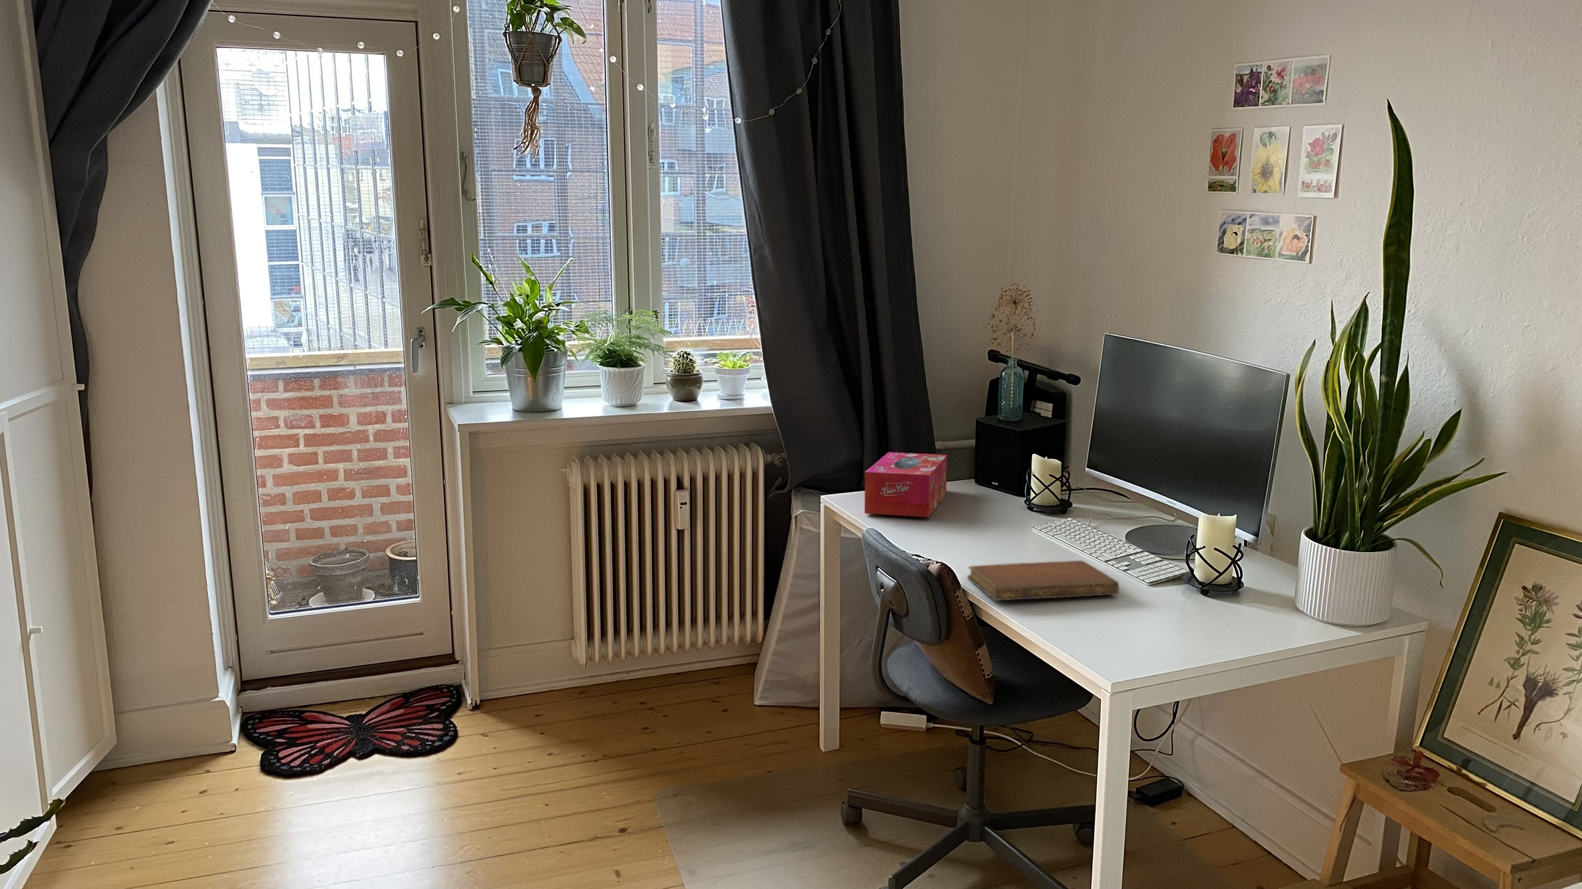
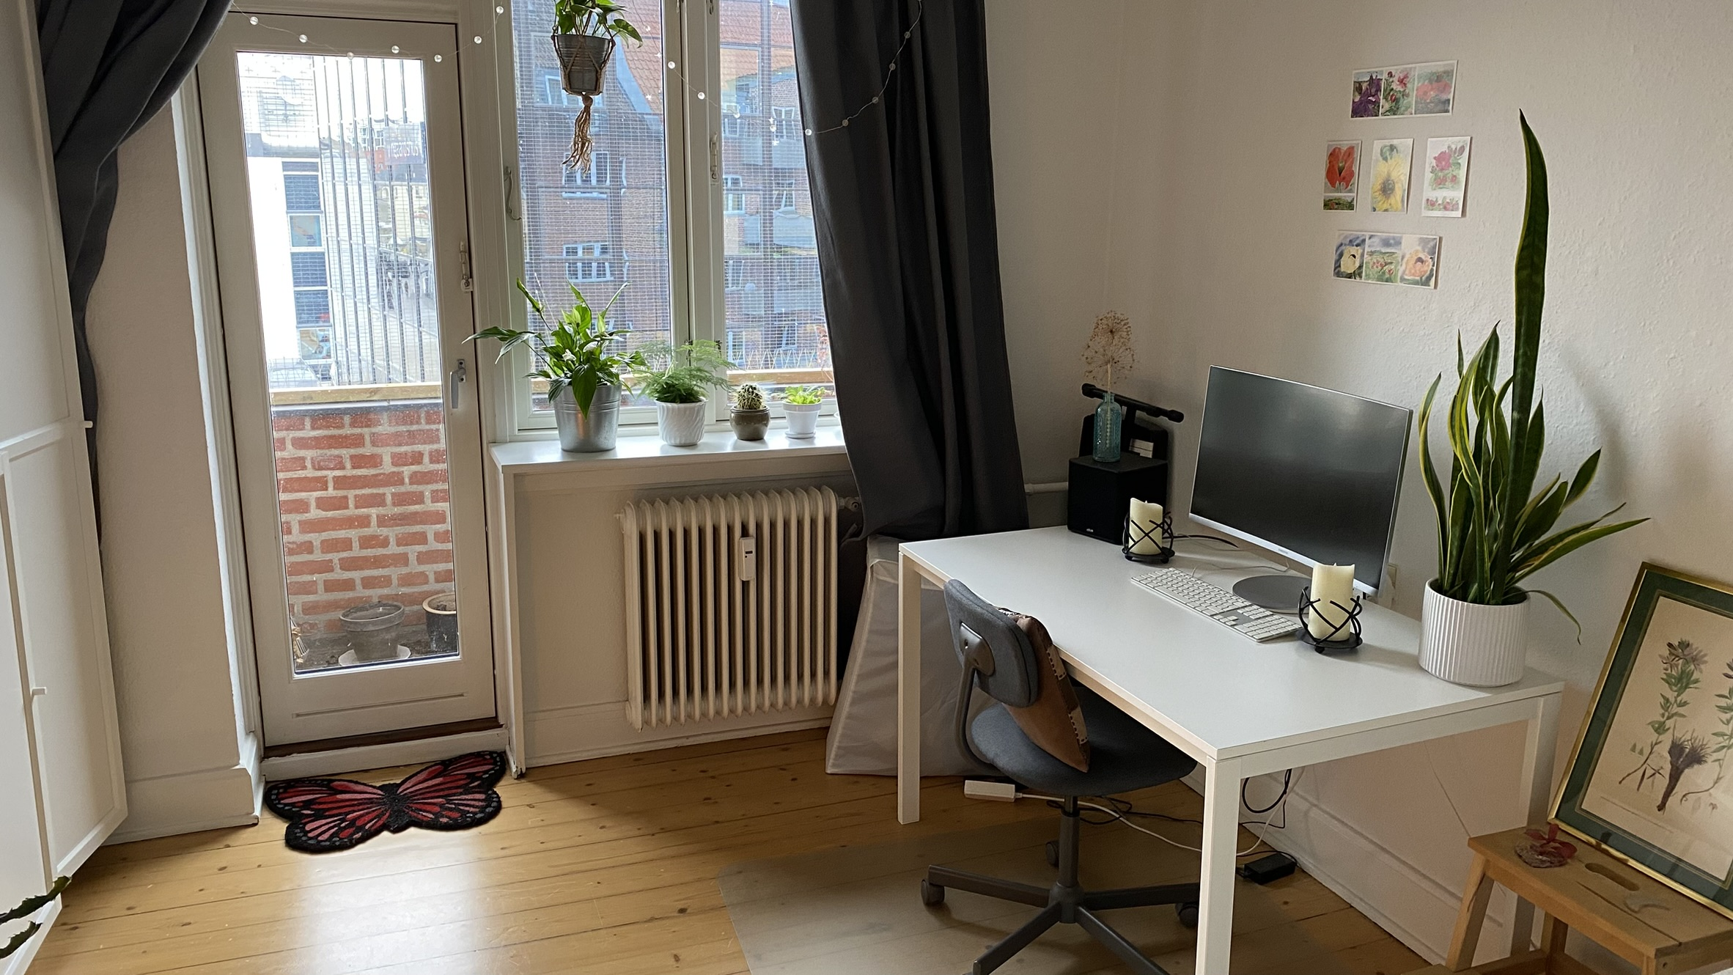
- notebook (1041, 580)
- tissue box (907, 483)
